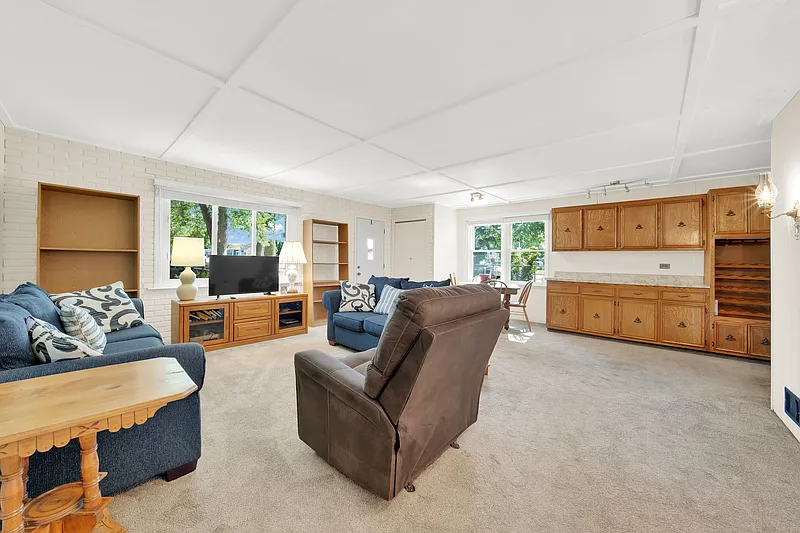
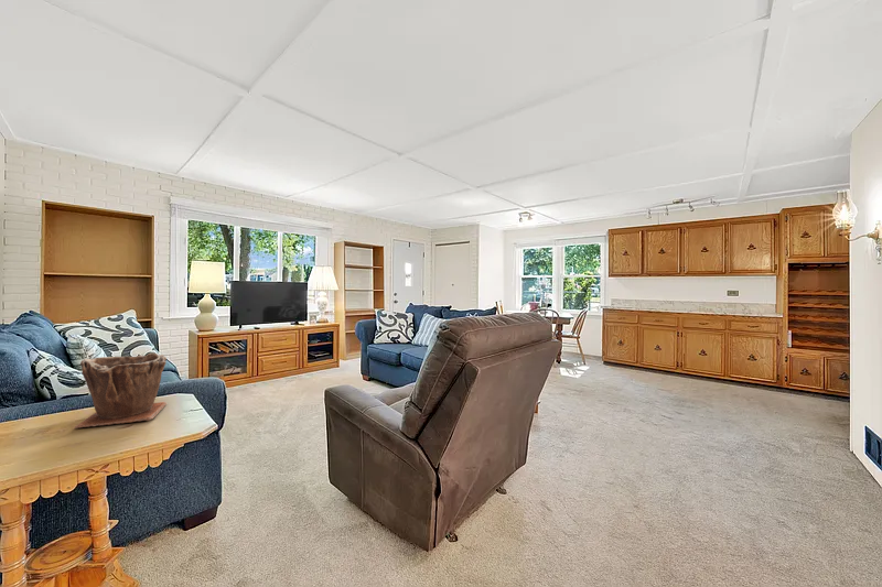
+ plant pot (125, 385)
